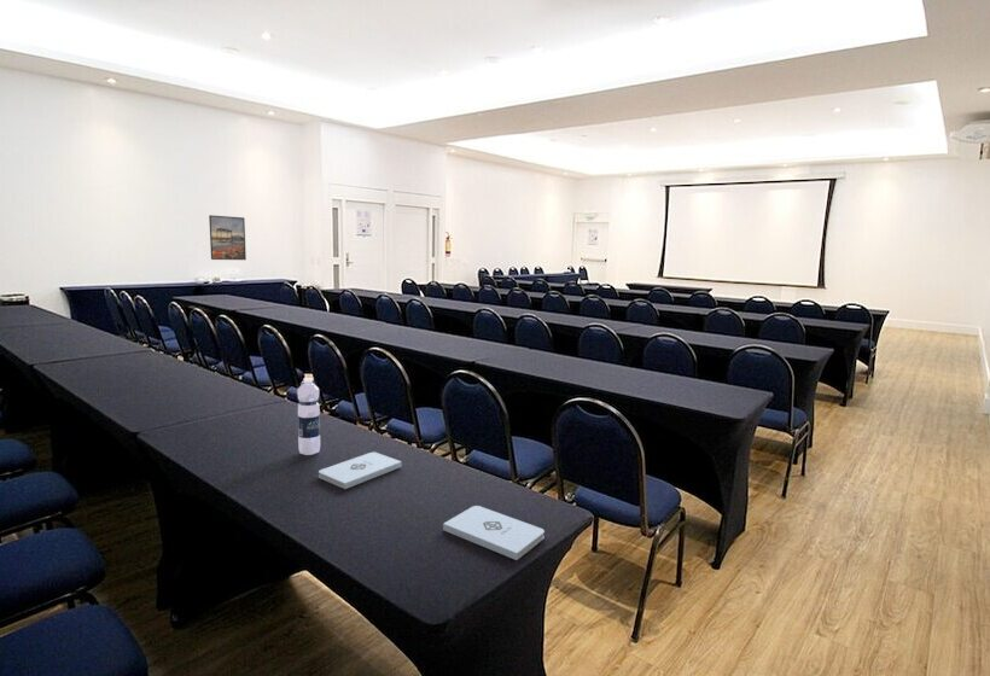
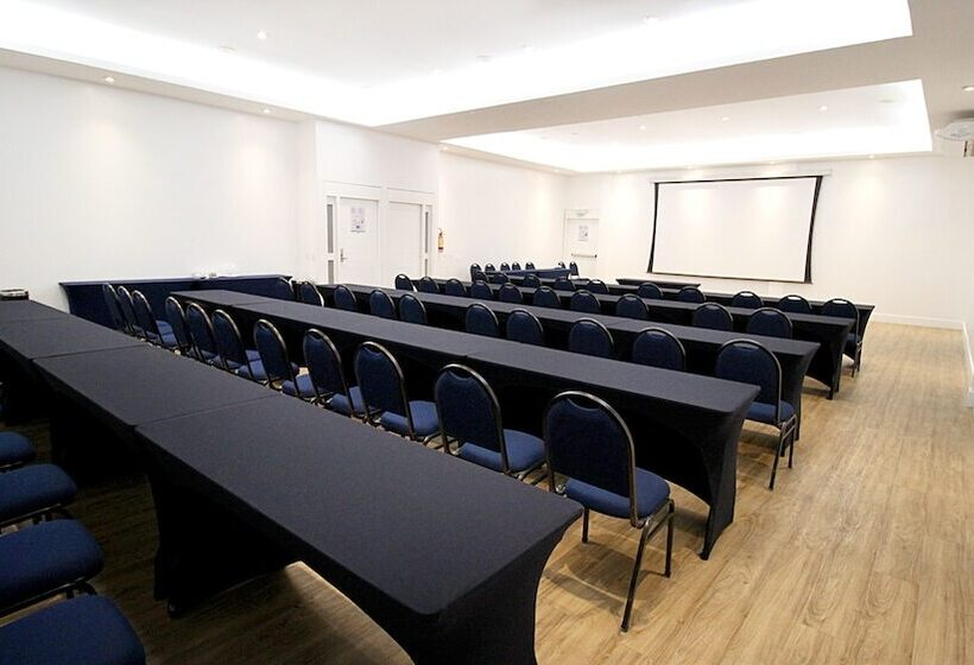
- notepad (494, 530)
- notepad (360, 468)
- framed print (227, 238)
- water bottle (308, 415)
